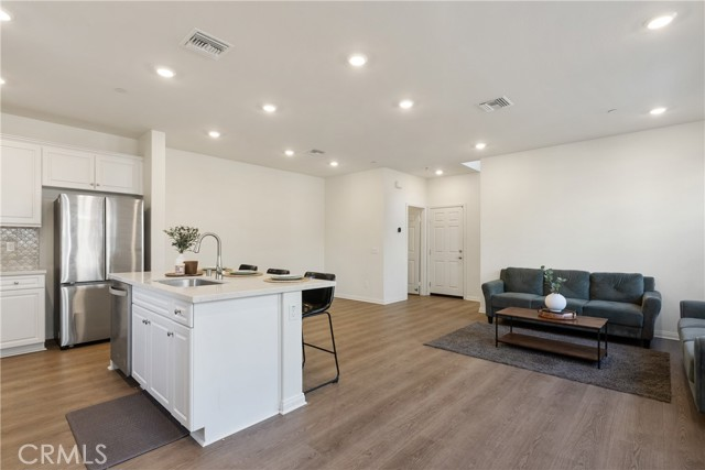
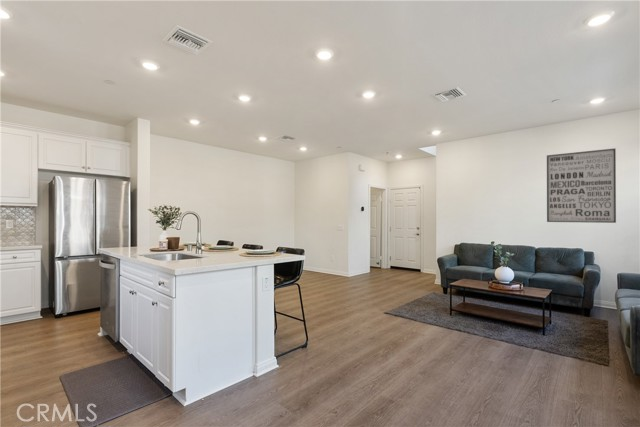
+ wall art (579, 187)
